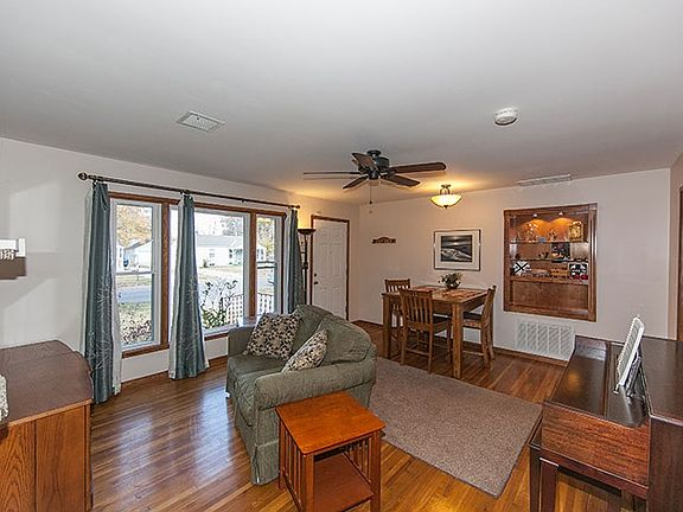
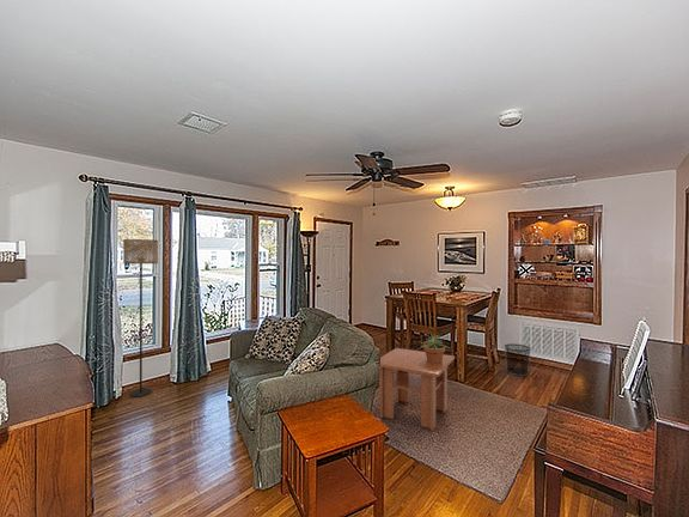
+ floor lamp (140, 316)
+ potted plant (434, 346)
+ waste bin (516, 359)
+ coffee table (414, 385)
